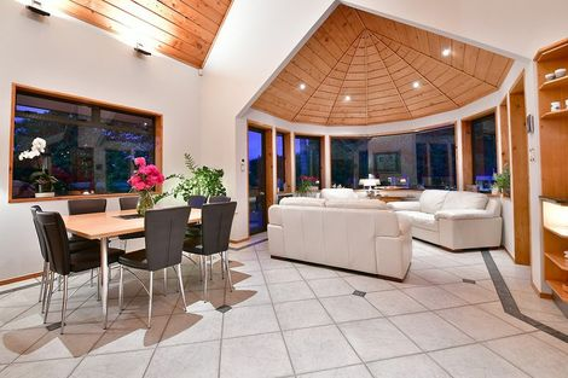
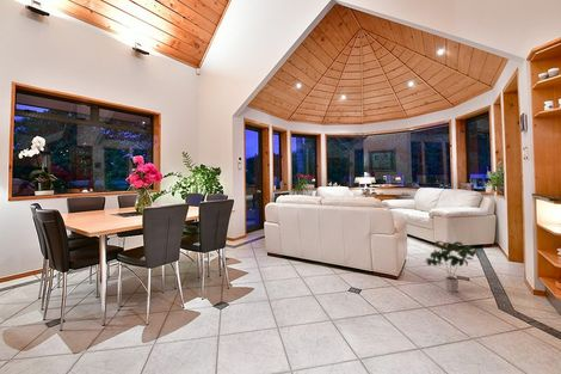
+ potted plant (450, 265)
